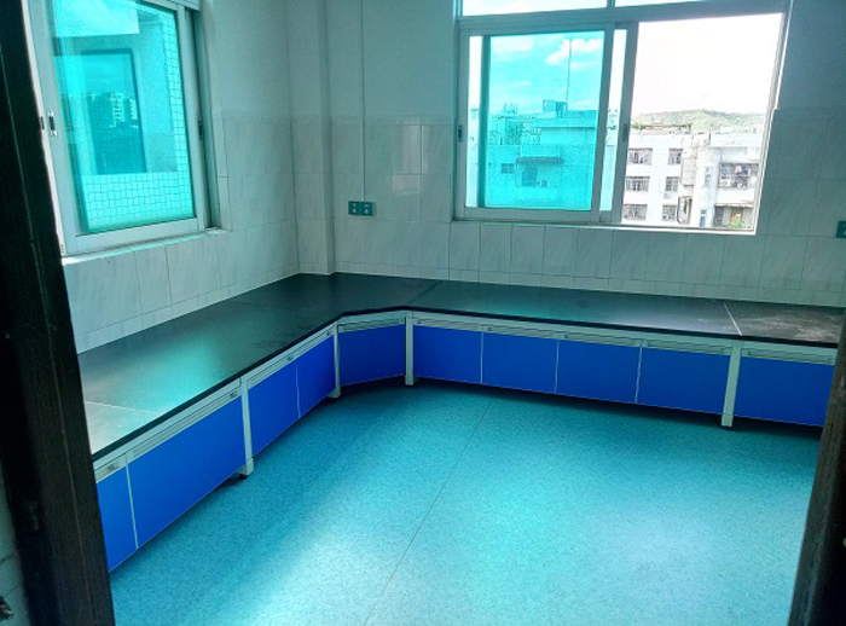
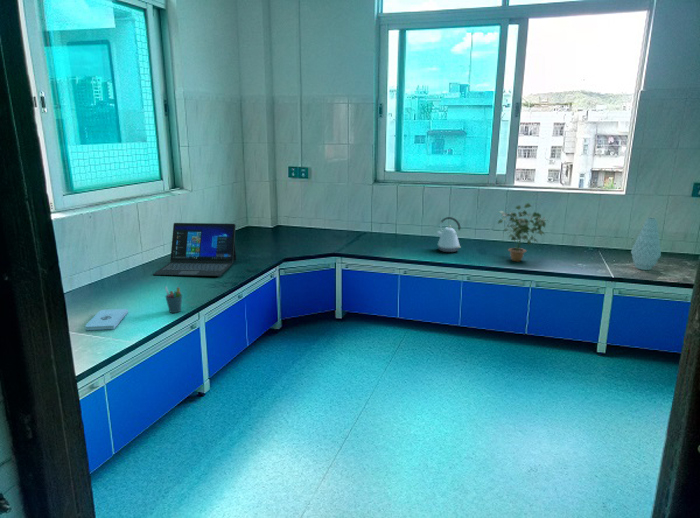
+ kettle (448, 233)
+ pen holder (174, 299)
+ notepad (107, 319)
+ potted plant (519, 232)
+ vase (647, 243)
+ laptop (195, 248)
